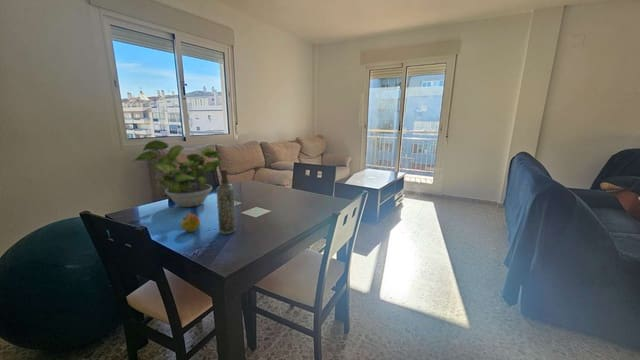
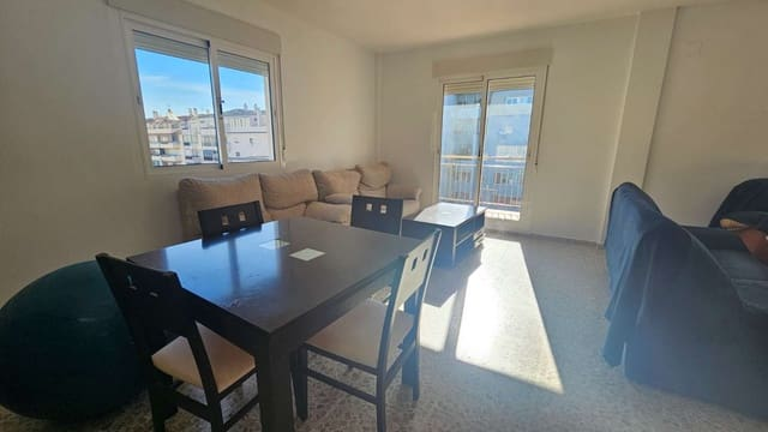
- potted plant (183, 173)
- apple (190, 222)
- bottle (225, 201)
